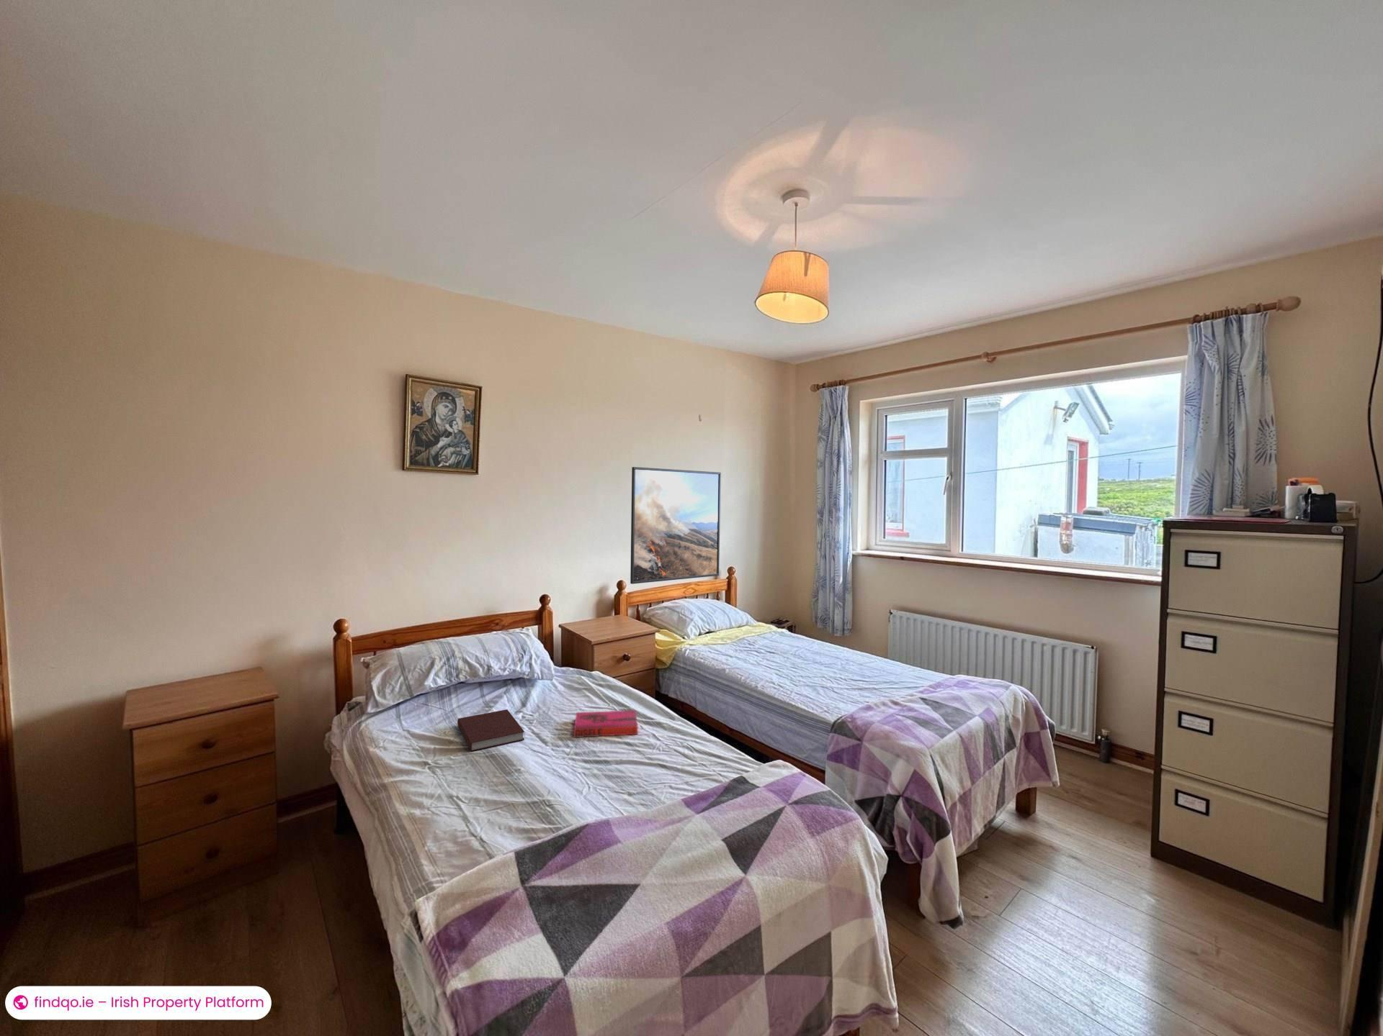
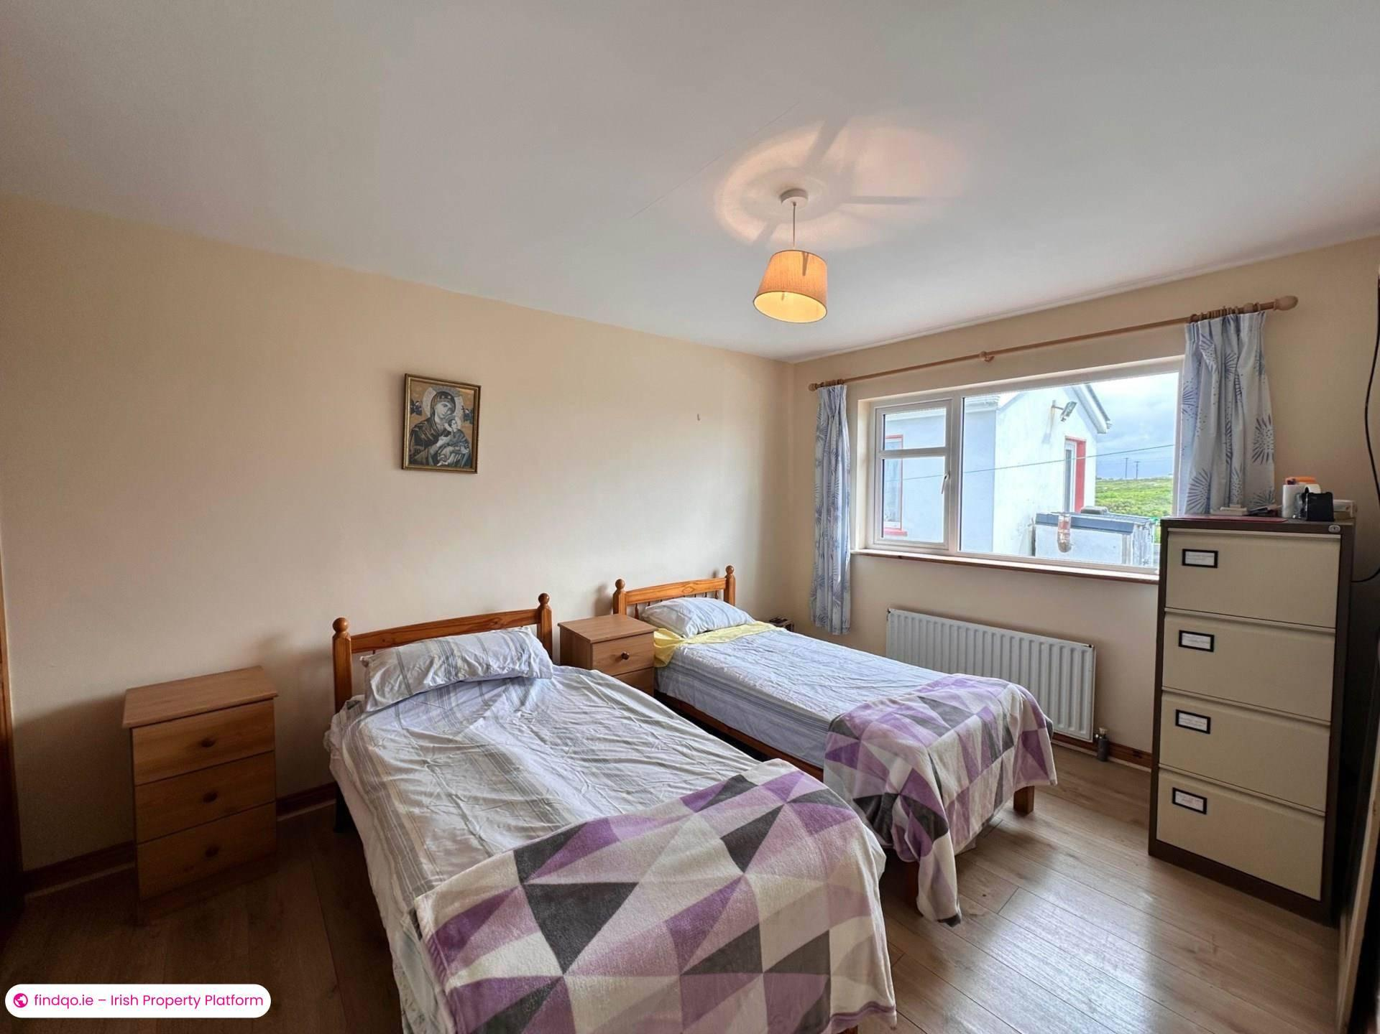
- hardback book (605, 723)
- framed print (677, 525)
- notebook (490, 729)
